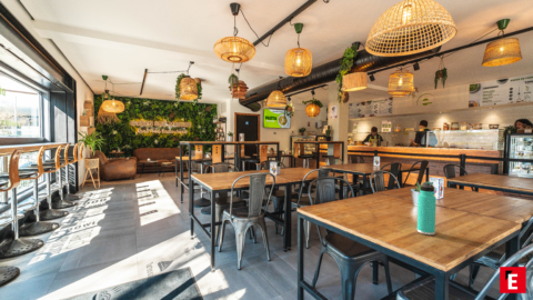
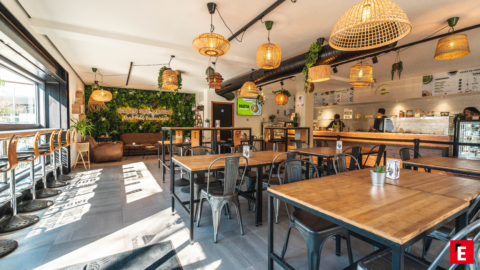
- thermos bottle (426, 207)
